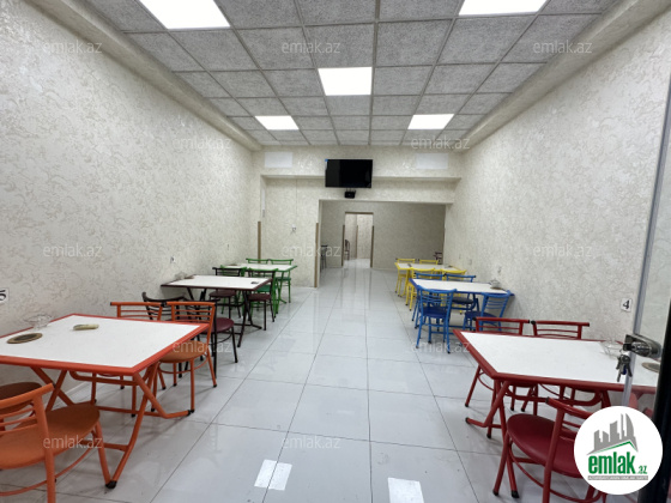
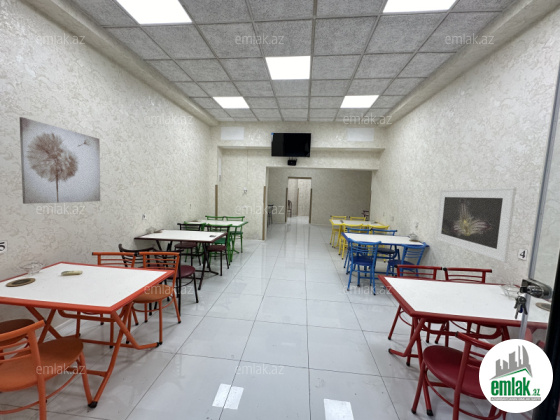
+ wall art (66, 166)
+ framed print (467, 218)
